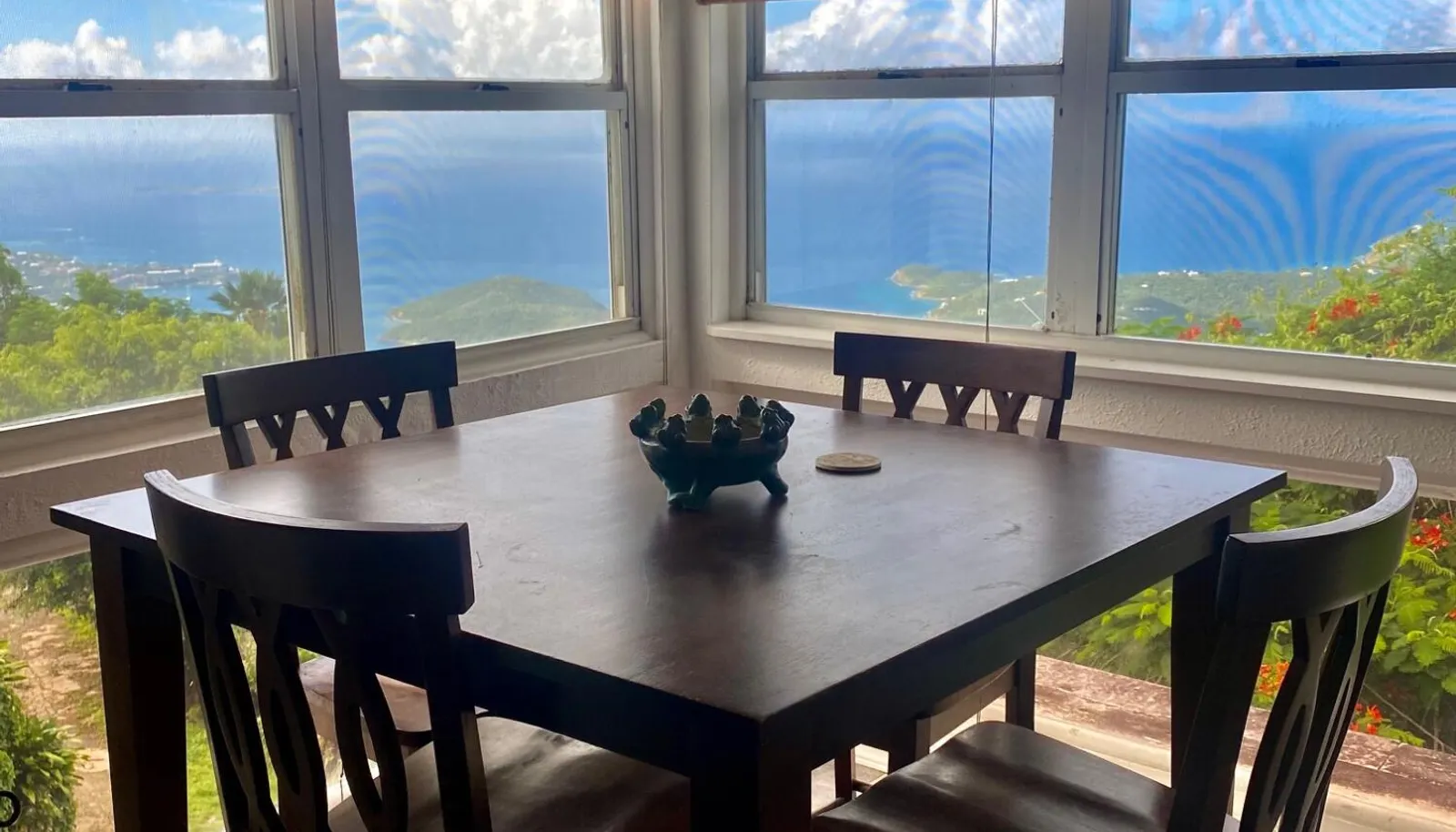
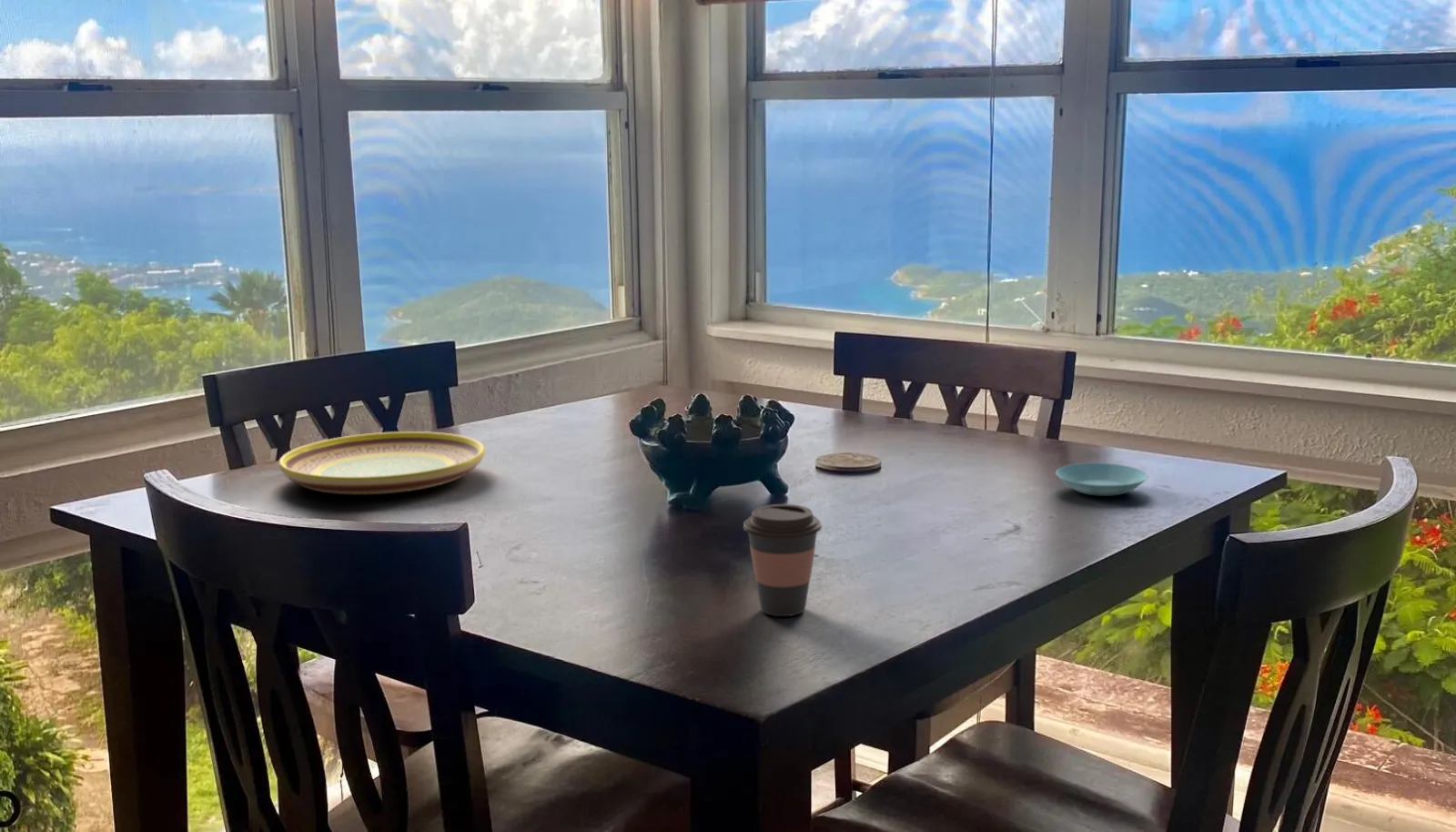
+ coffee cup (783, 561)
+ saucer (1100, 482)
+ plate (384, 465)
